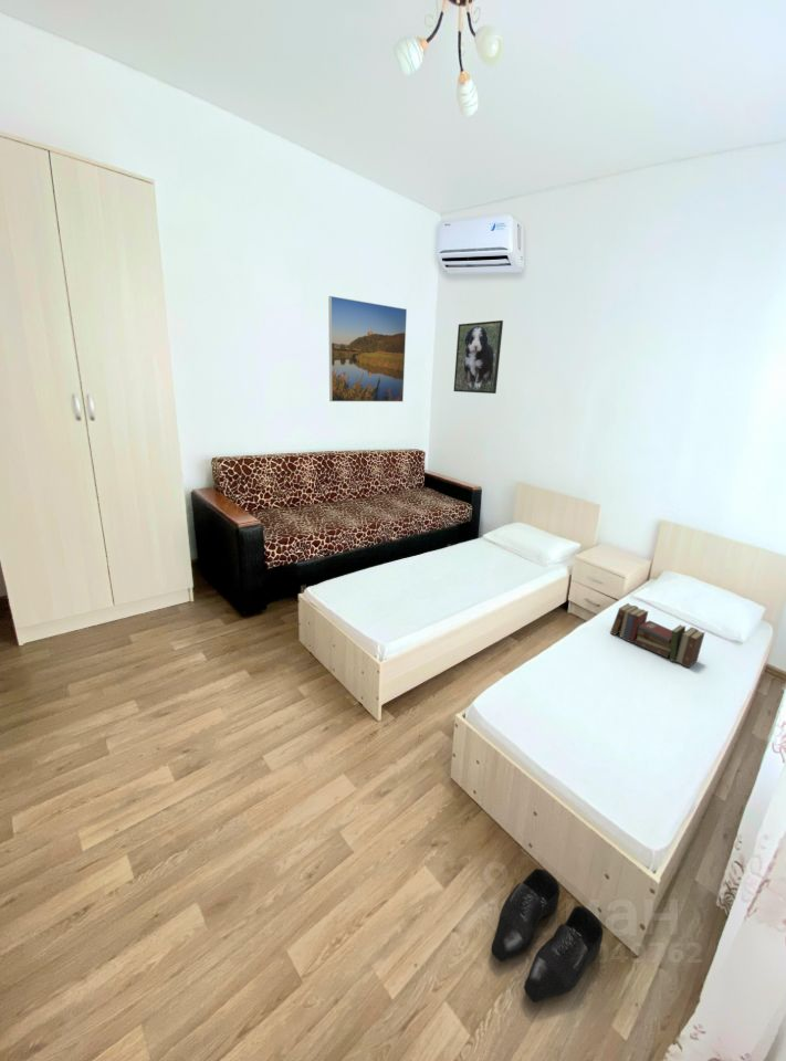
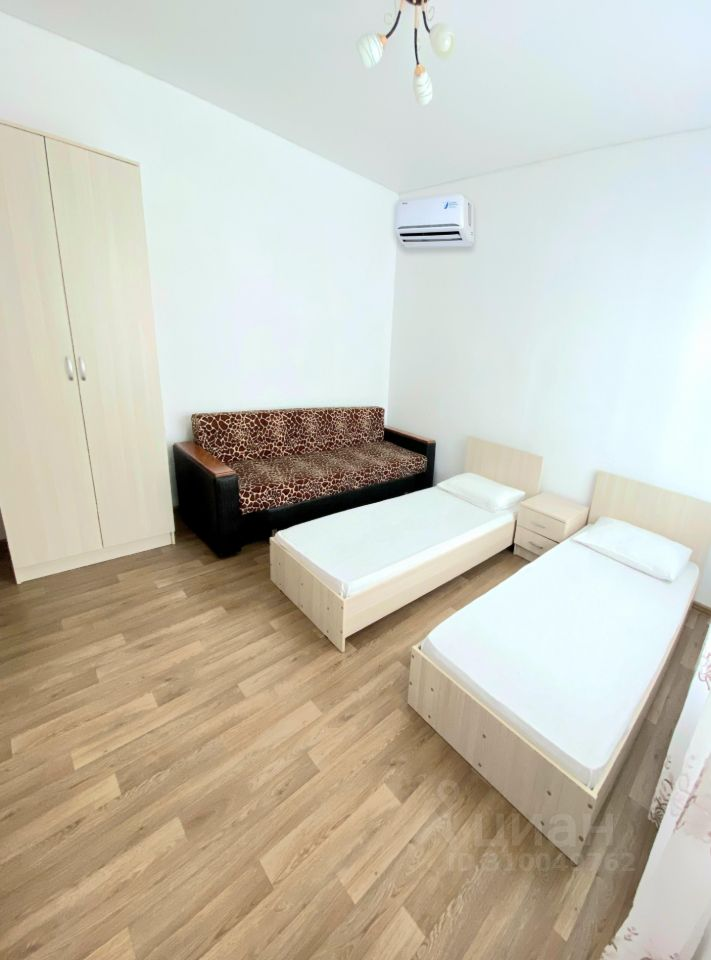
- book (654, 632)
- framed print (476, 358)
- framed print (369, 354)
- shoe (535, 929)
